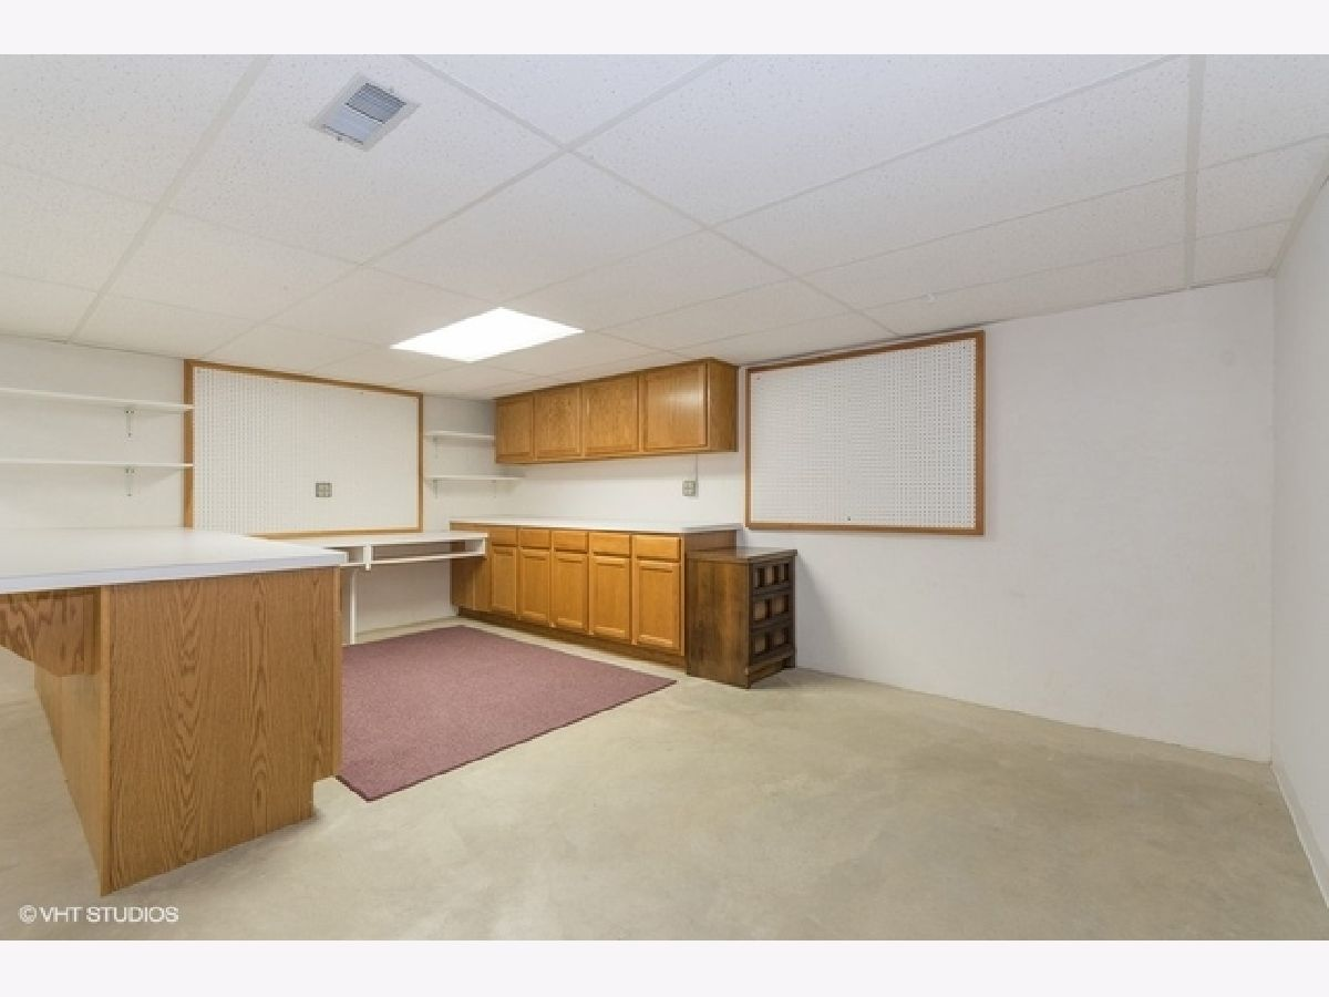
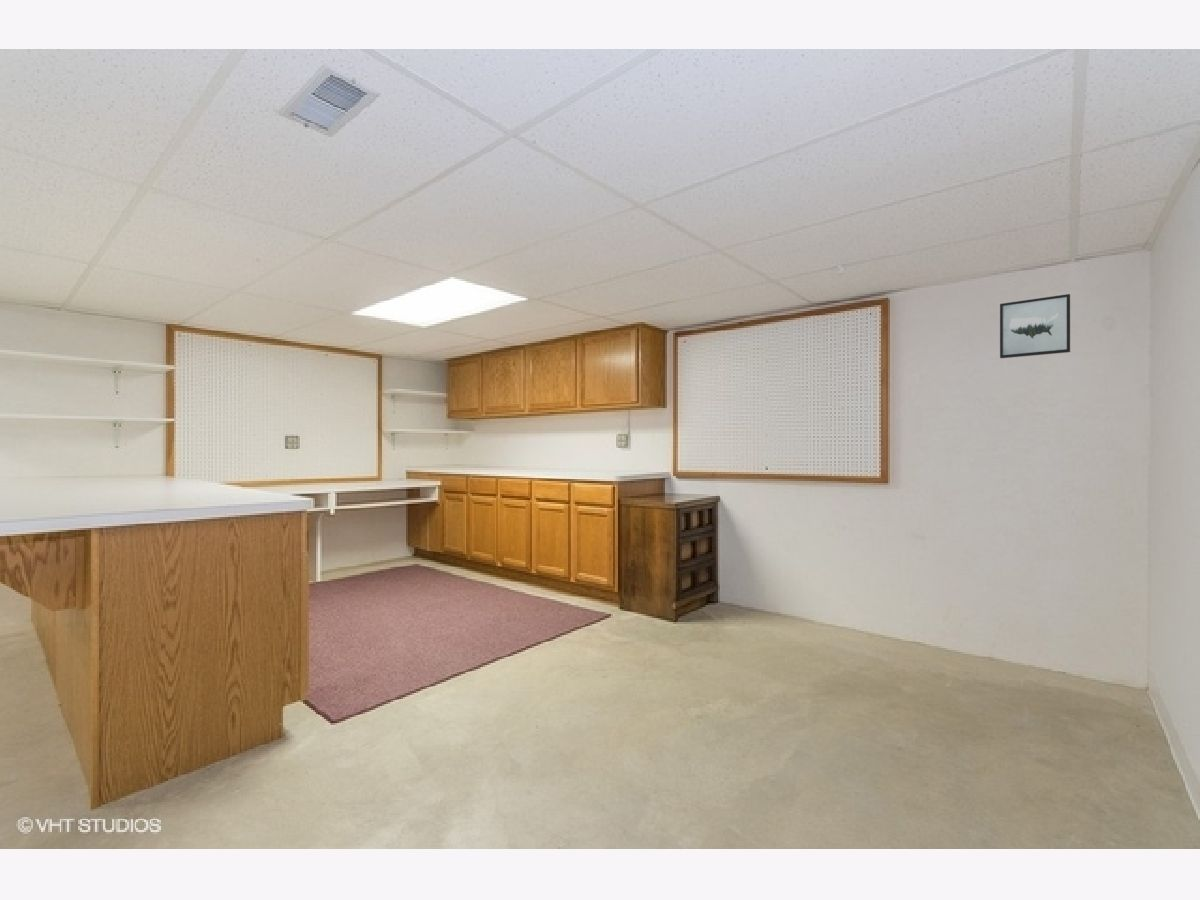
+ wall art (1034, 327)
